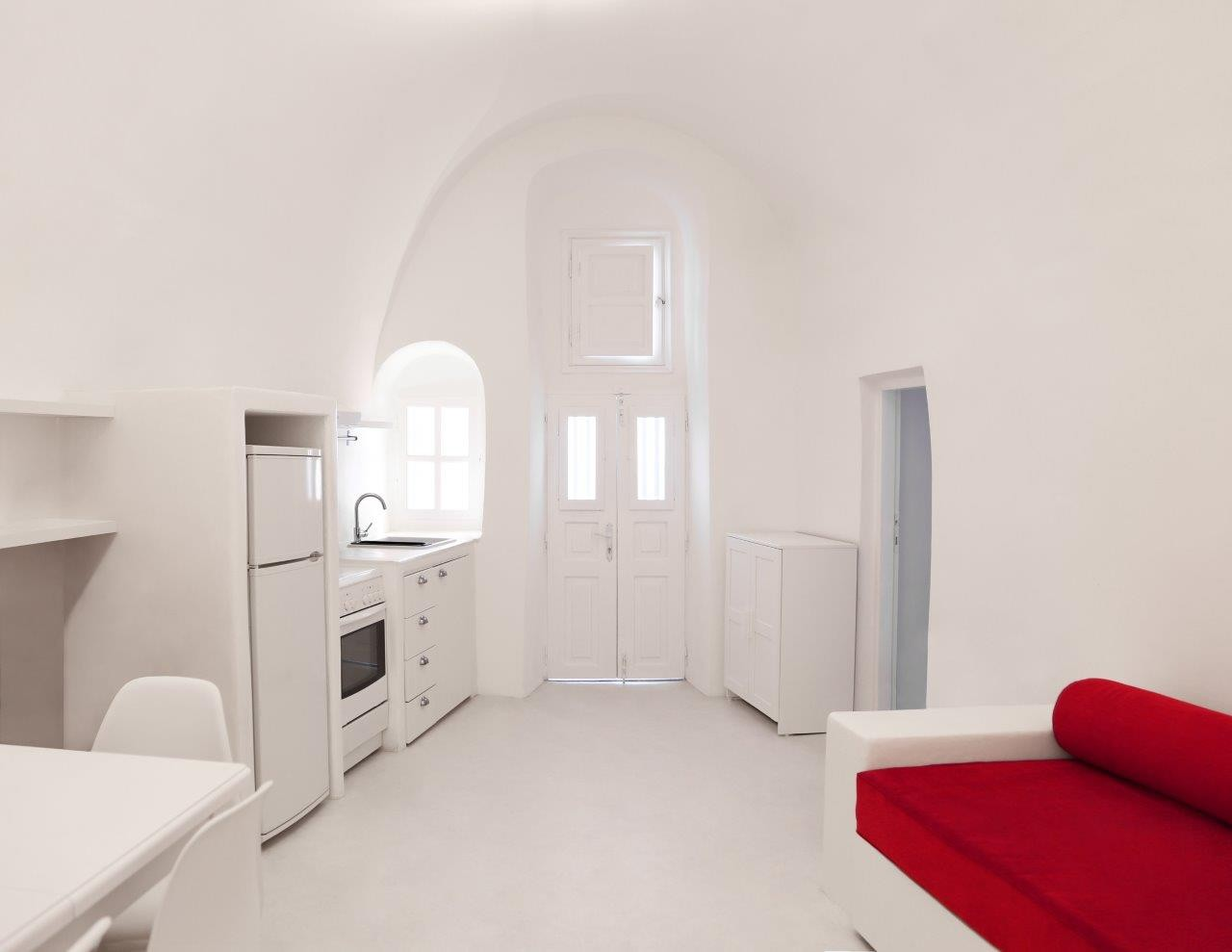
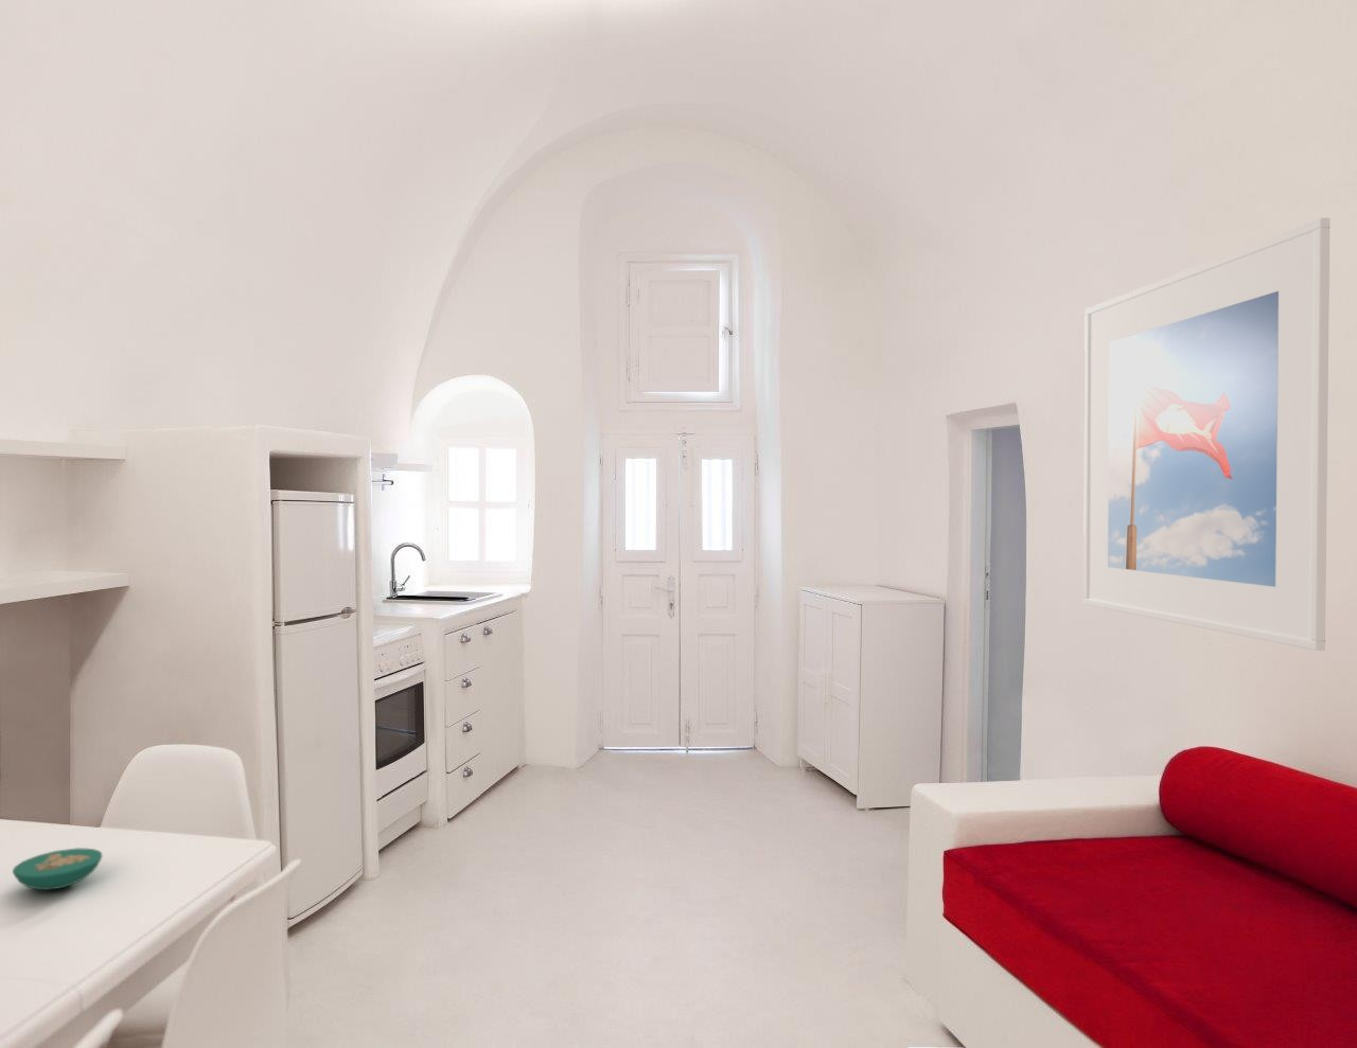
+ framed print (1182, 448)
+ bowl (58, 872)
